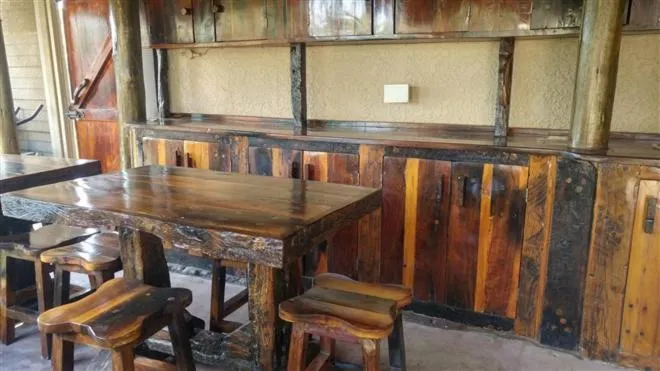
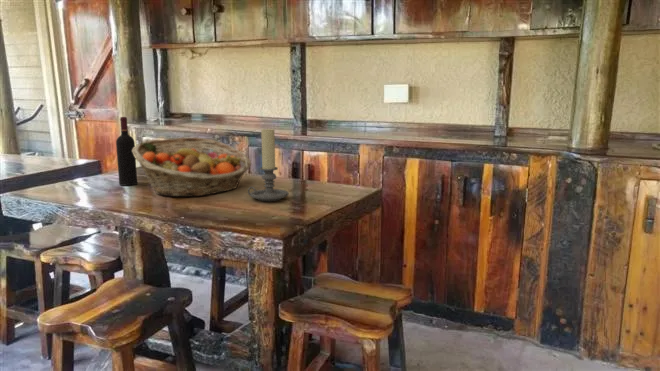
+ fruit basket (194, 165)
+ wine bottle (126, 151)
+ candle holder (265, 163)
